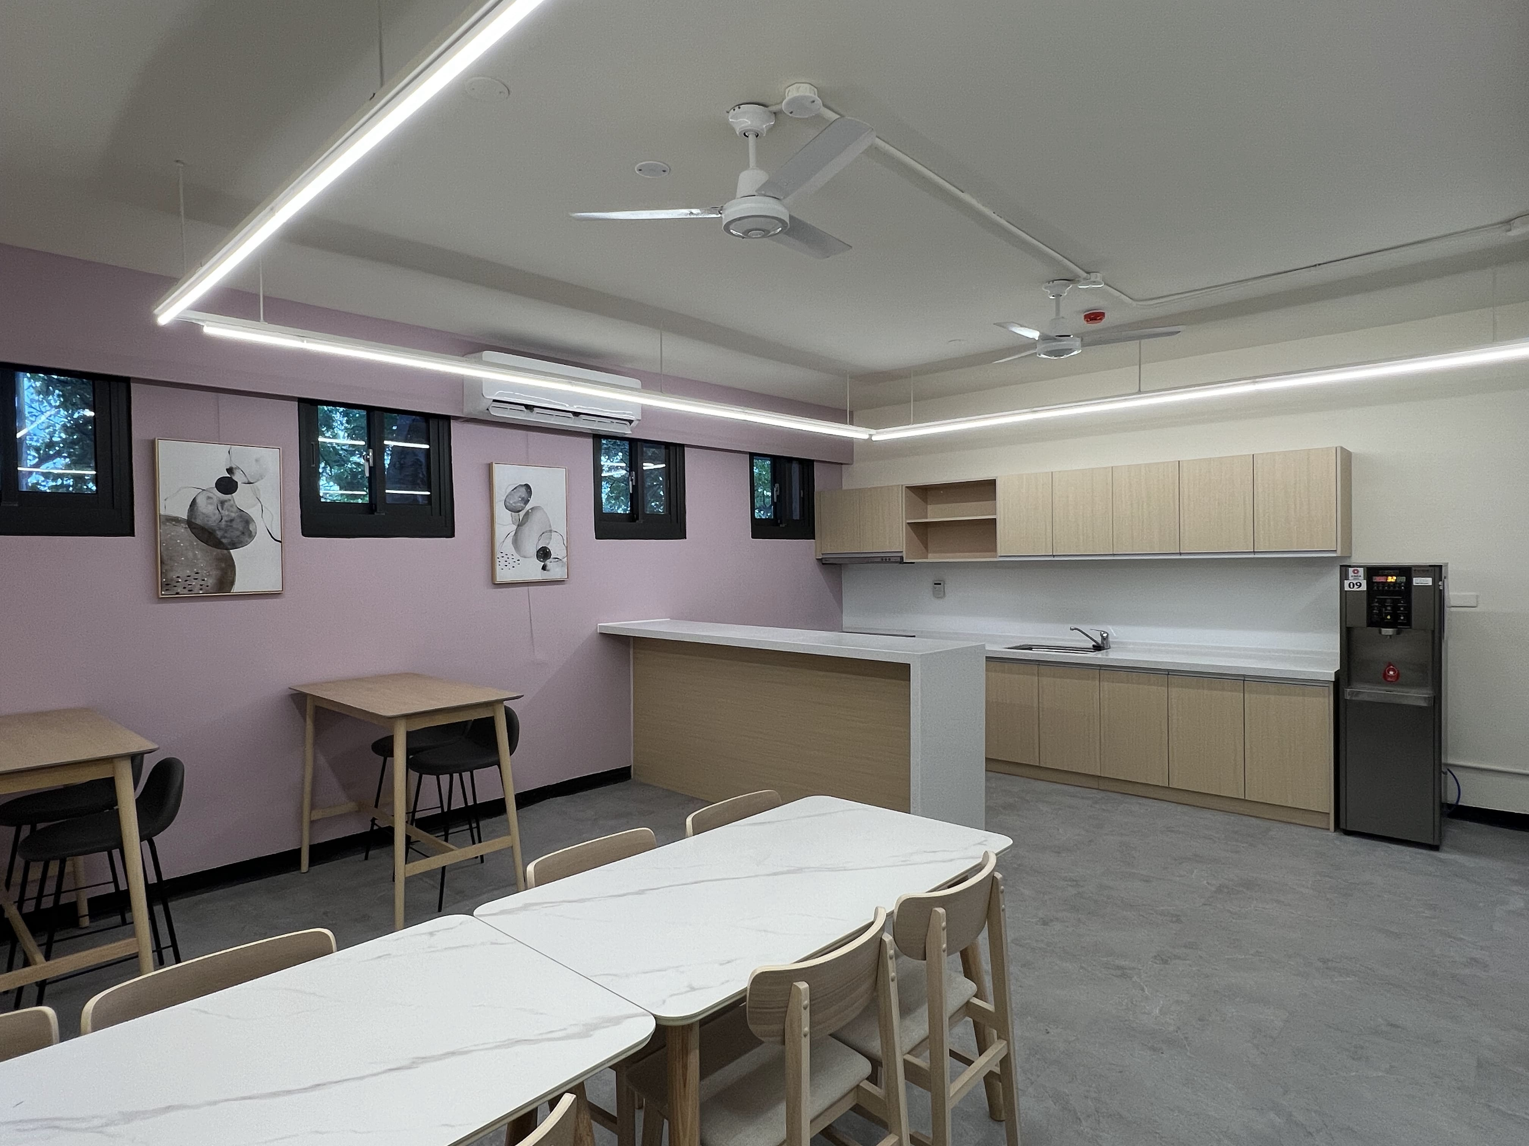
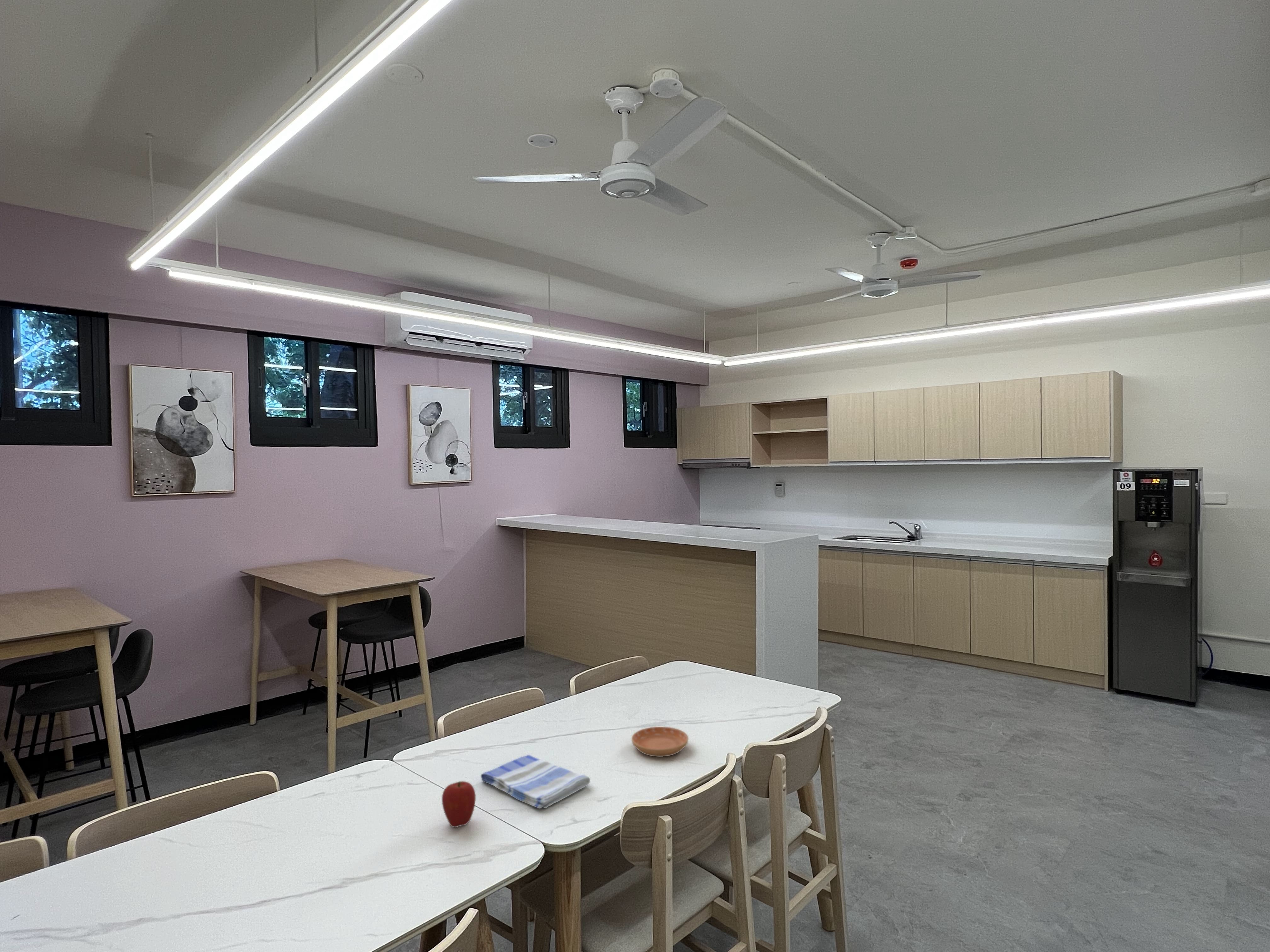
+ dish towel (535, 778)
+ saucer (660, 742)
+ fruit (459, 801)
